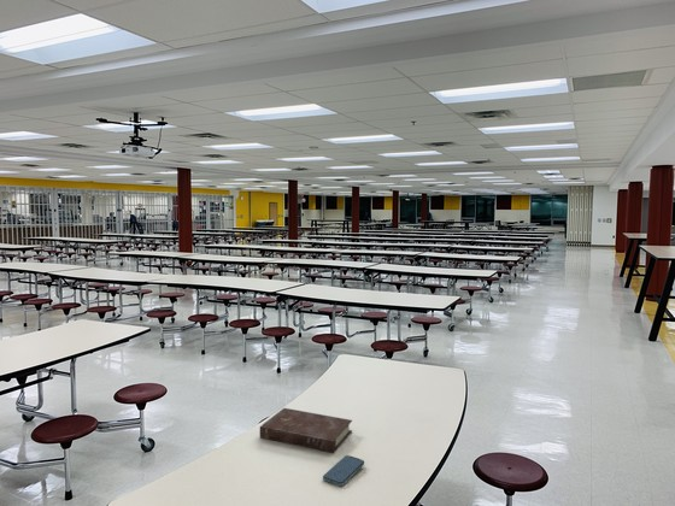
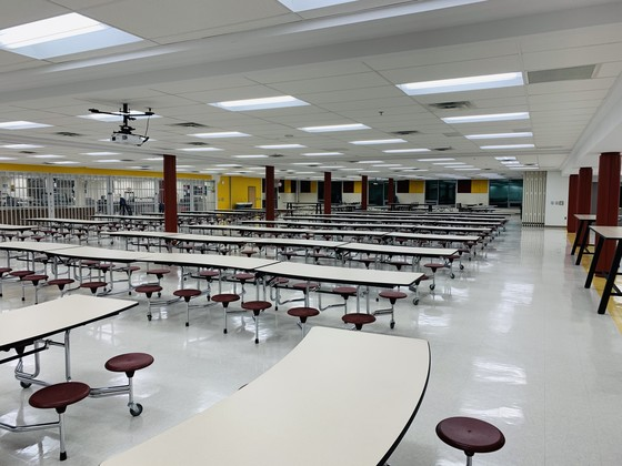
- smartphone (344, 470)
- book (306, 429)
